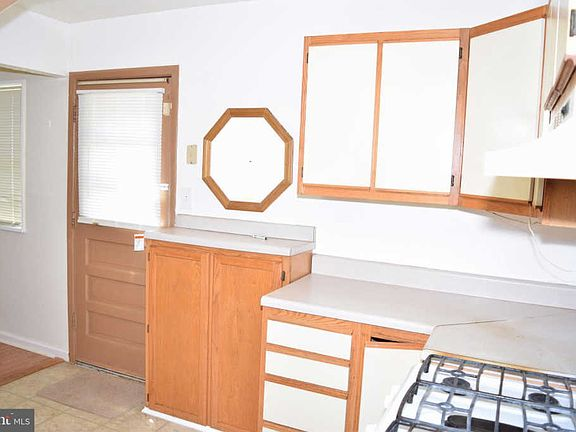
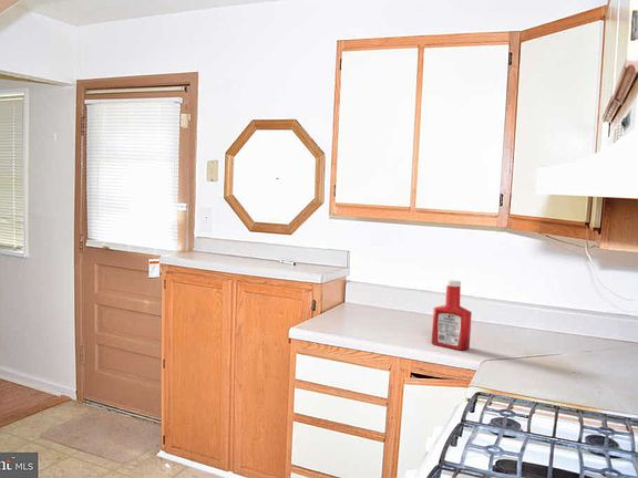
+ soap bottle (452, 313)
